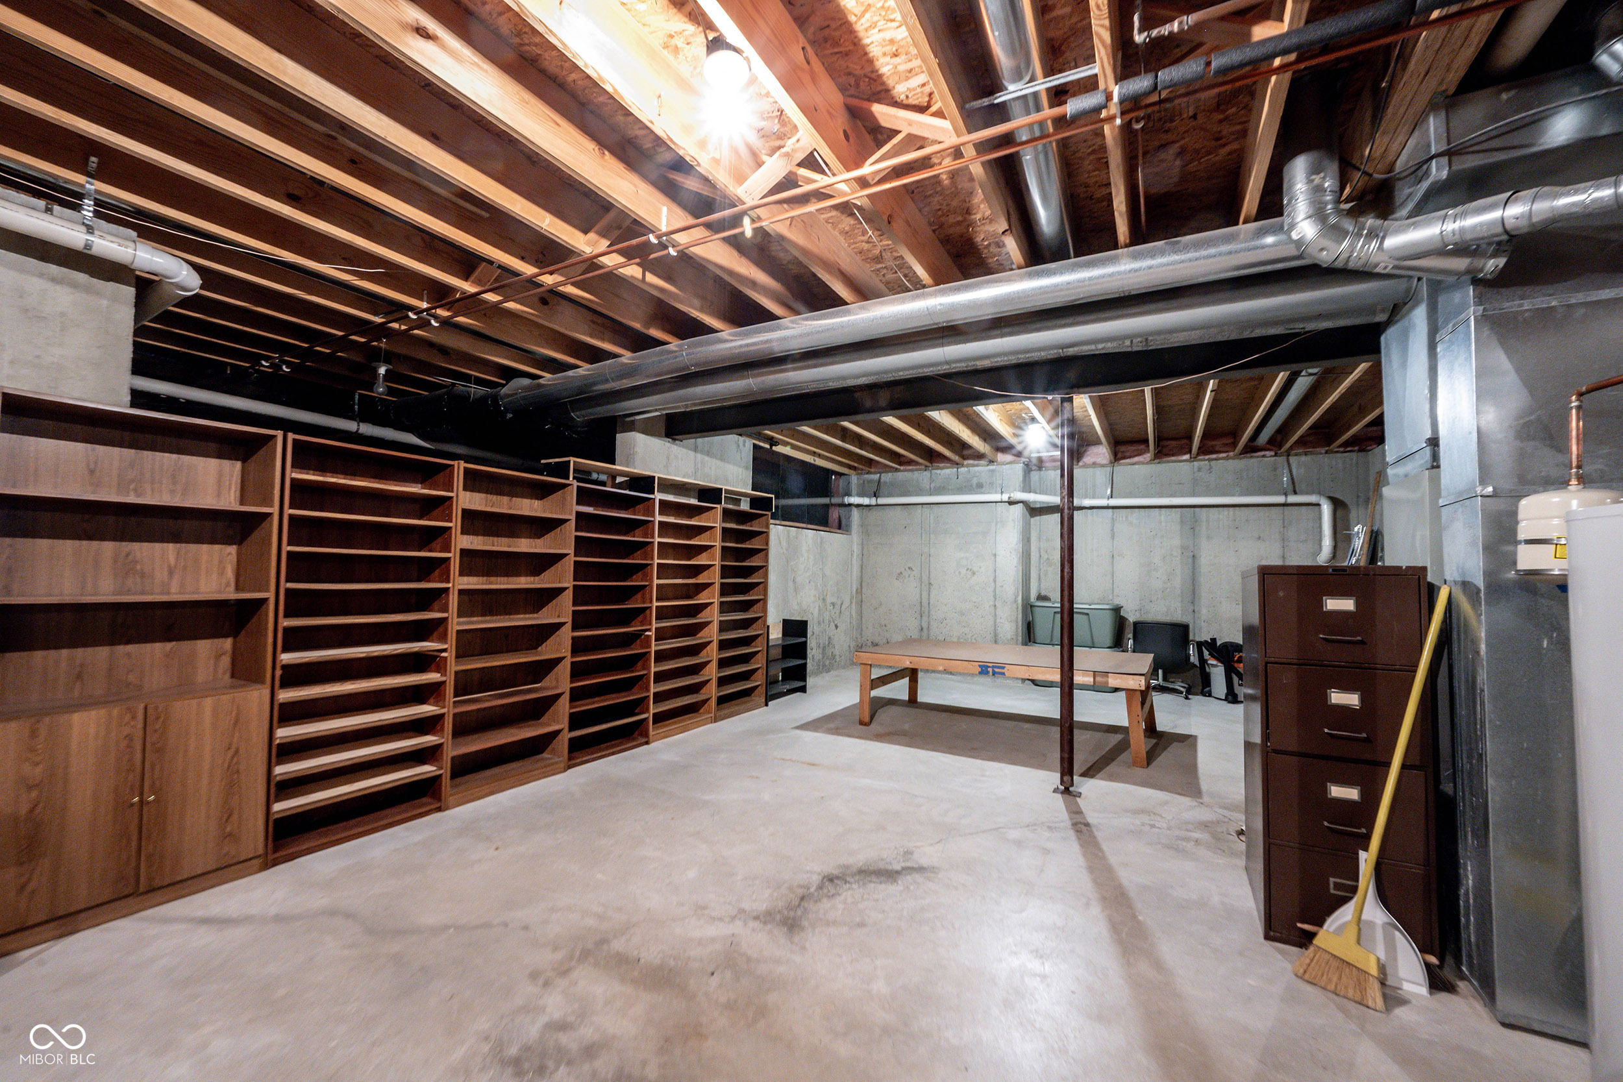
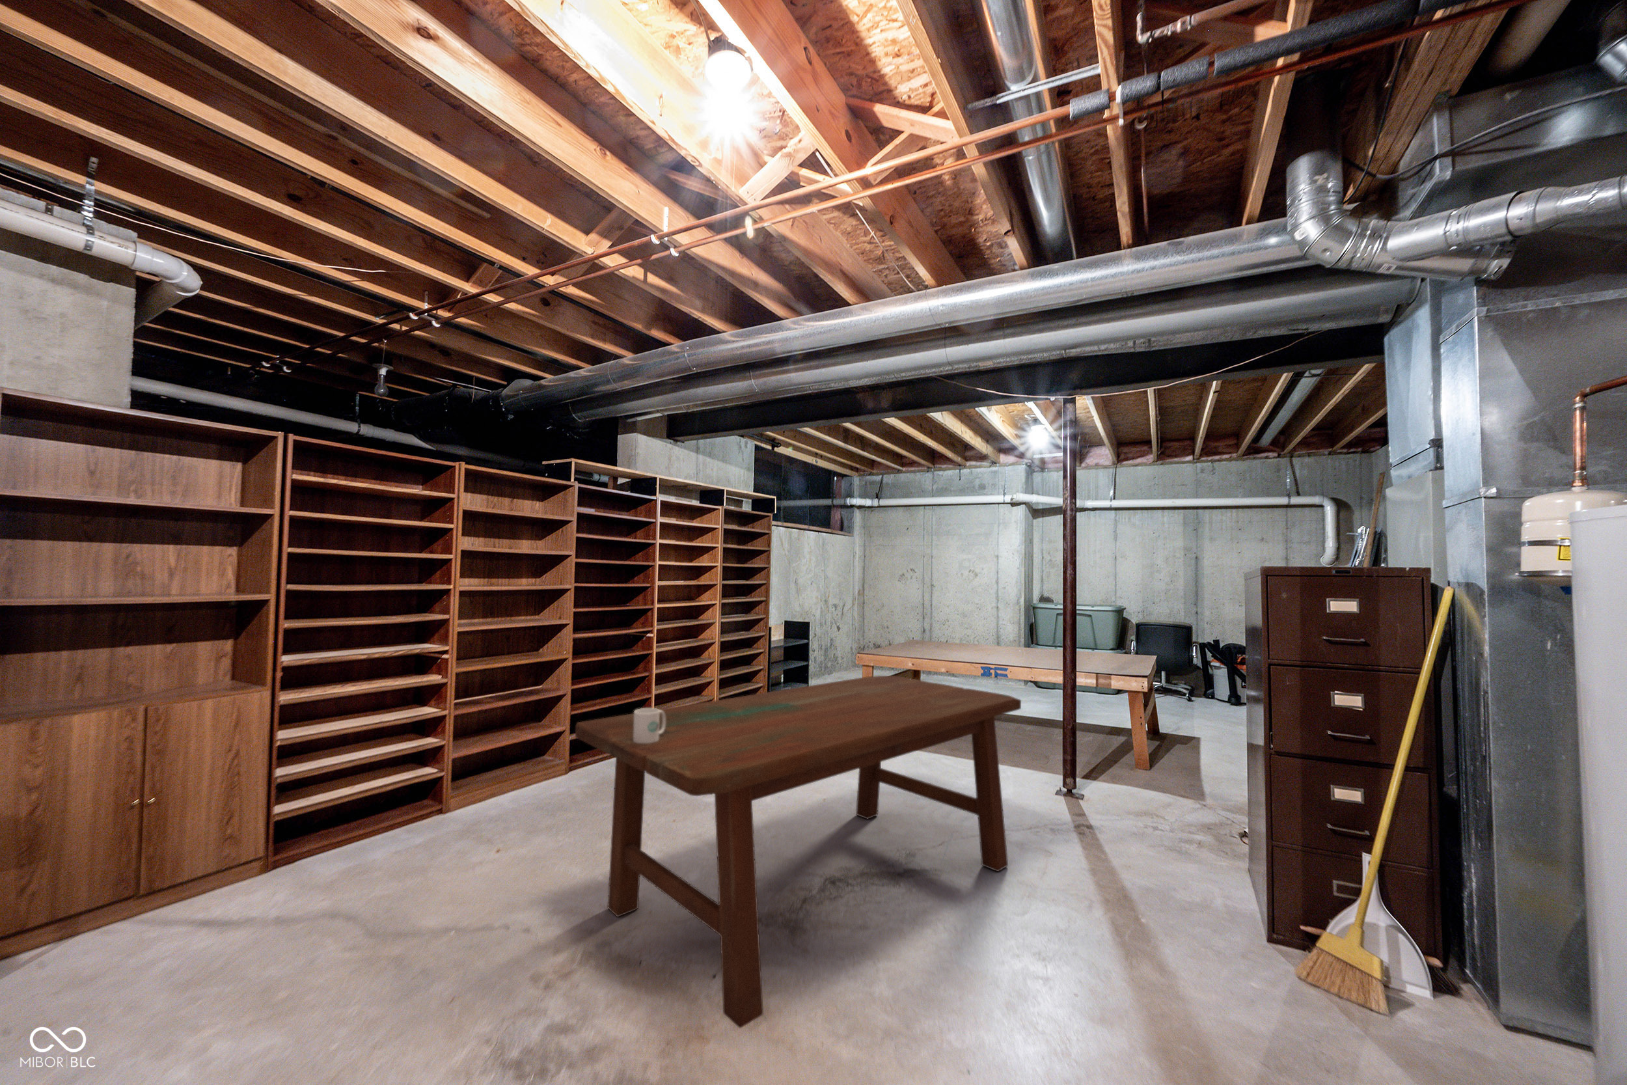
+ dining table (818, 780)
+ mug (651, 723)
